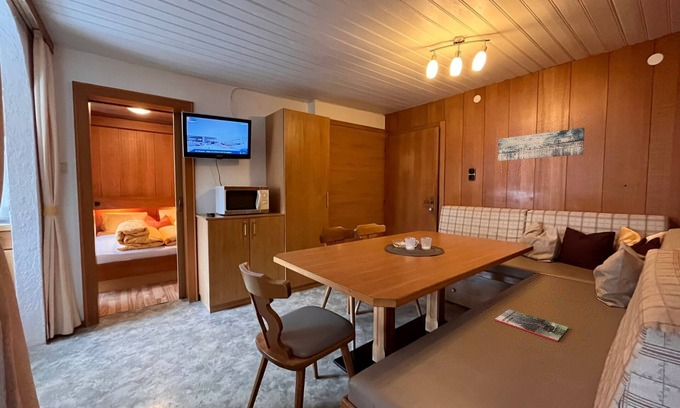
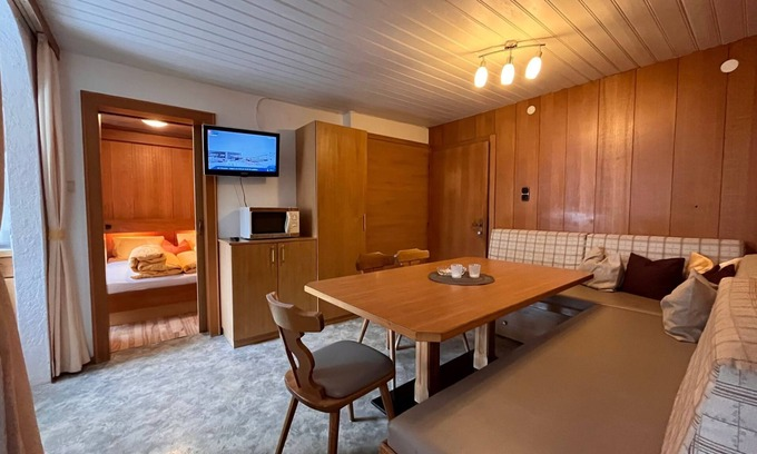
- wall art (536, 146)
- magazine (530, 323)
